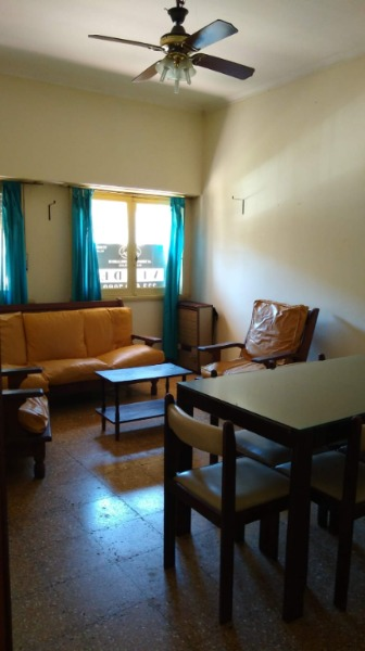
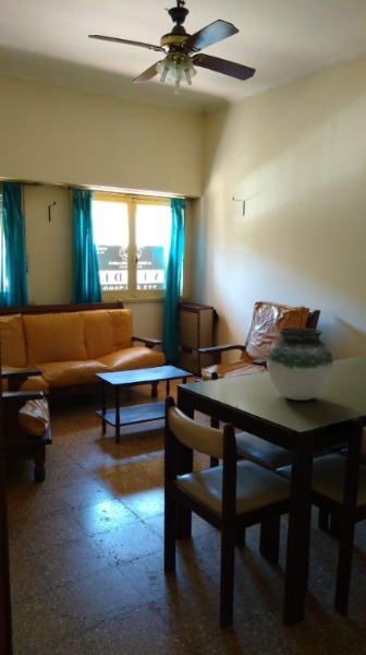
+ vase (298, 364)
